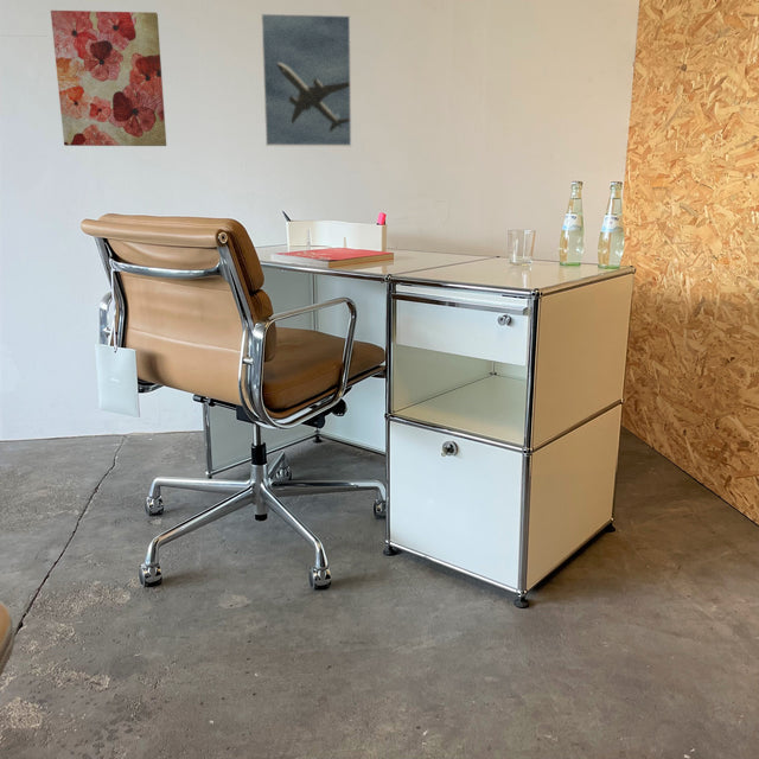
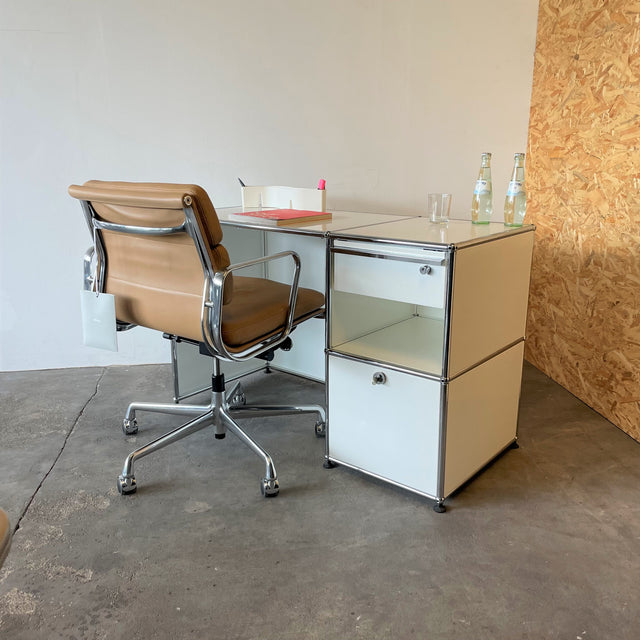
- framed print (307, 82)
- wall art (110, 79)
